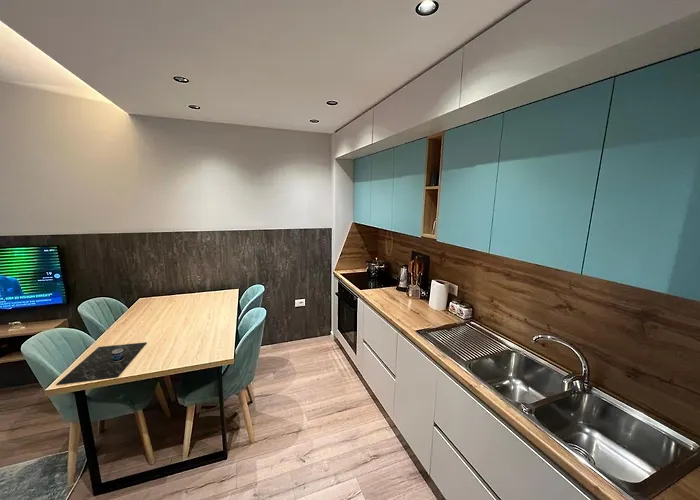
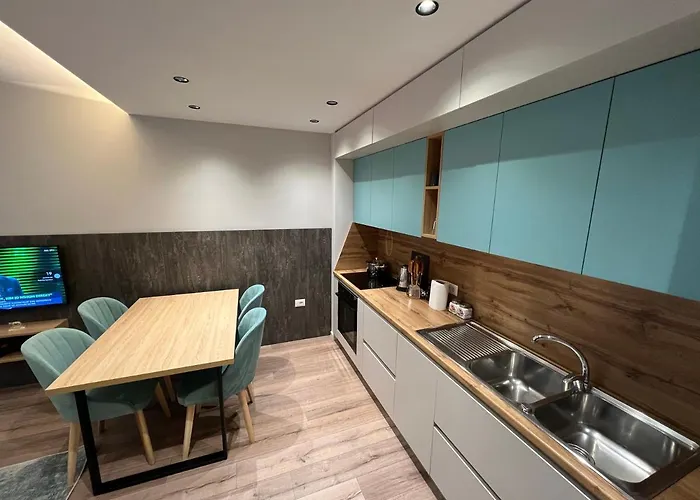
- placemat (106, 356)
